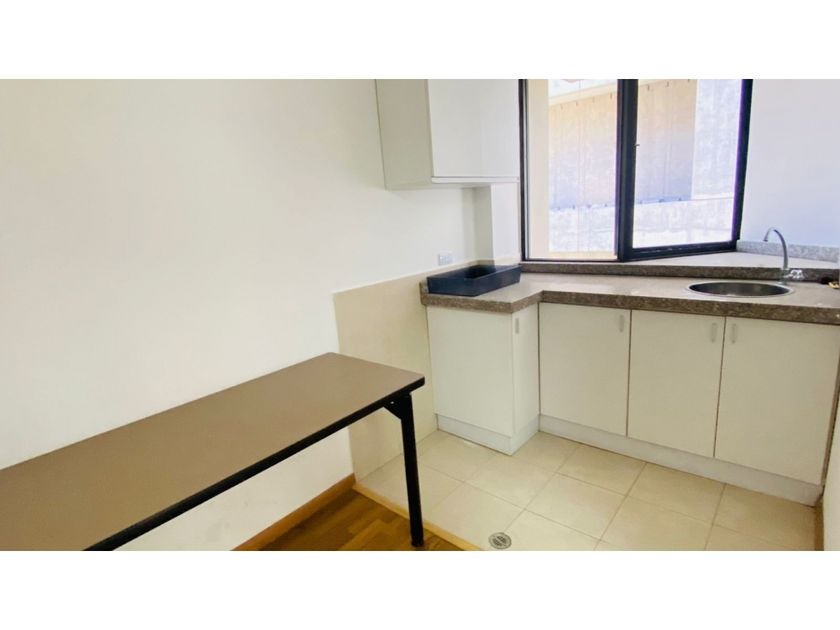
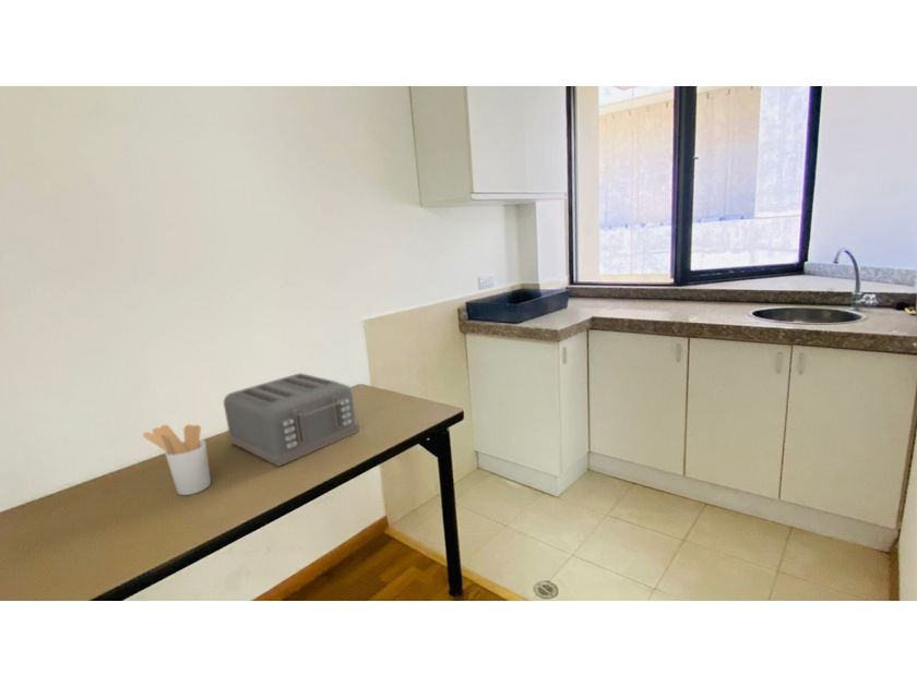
+ utensil holder (179, 457)
+ toaster (294, 413)
